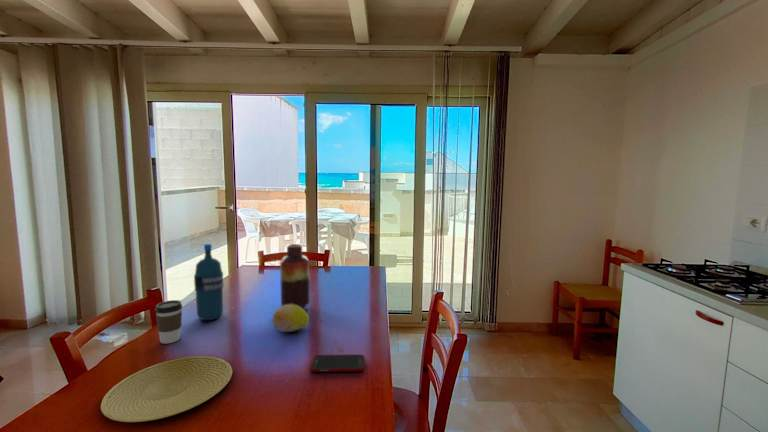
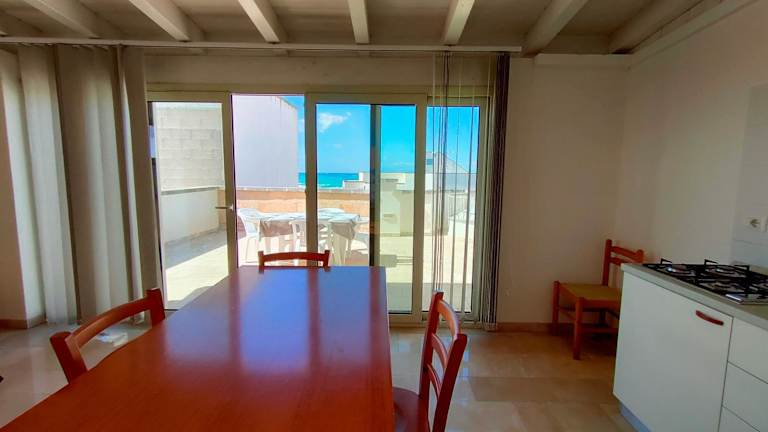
- water bottle (209, 281)
- fruit (291, 317)
- coffee cup (169, 321)
- plate (171, 385)
- cell phone (338, 363)
- vase (295, 277)
